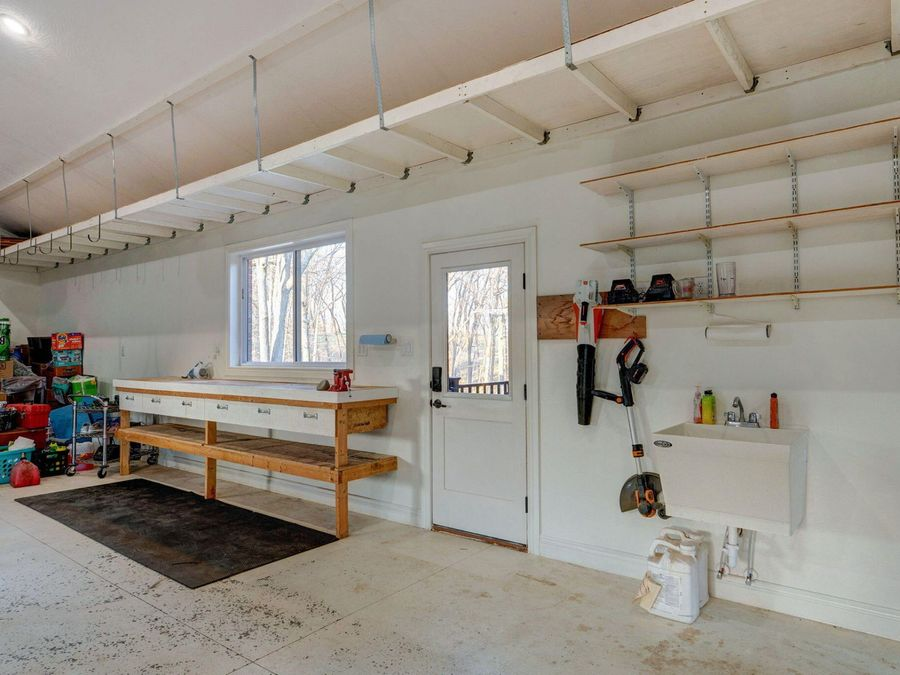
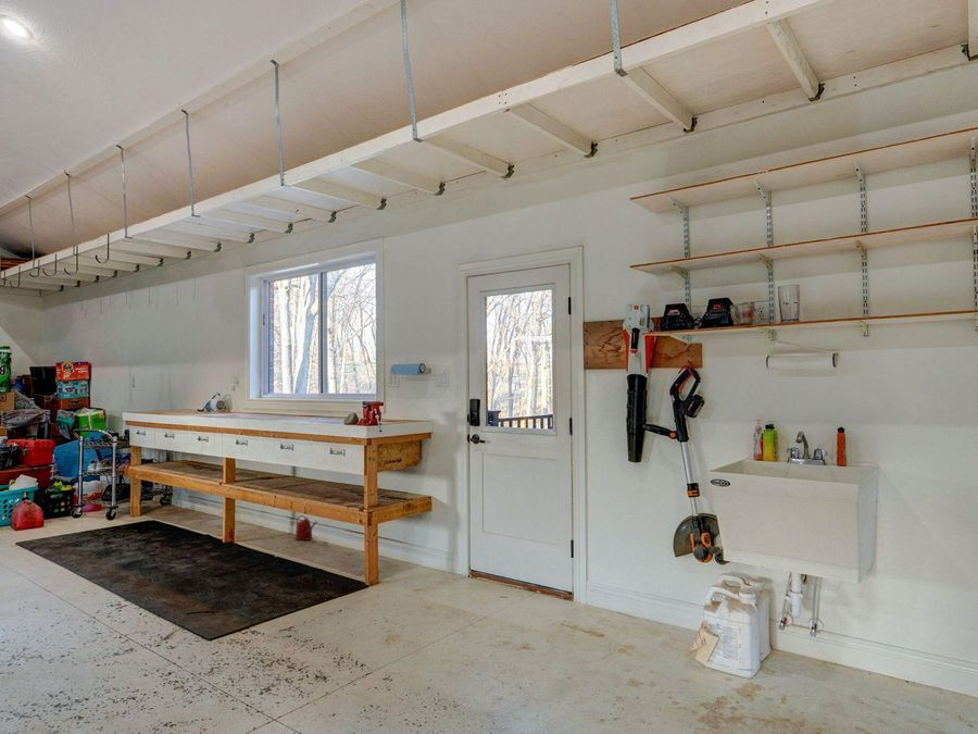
+ watering can (306, 527)
